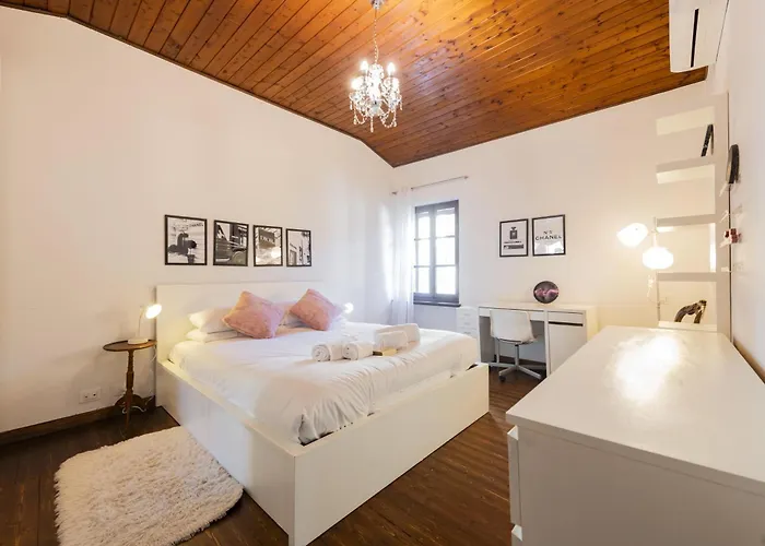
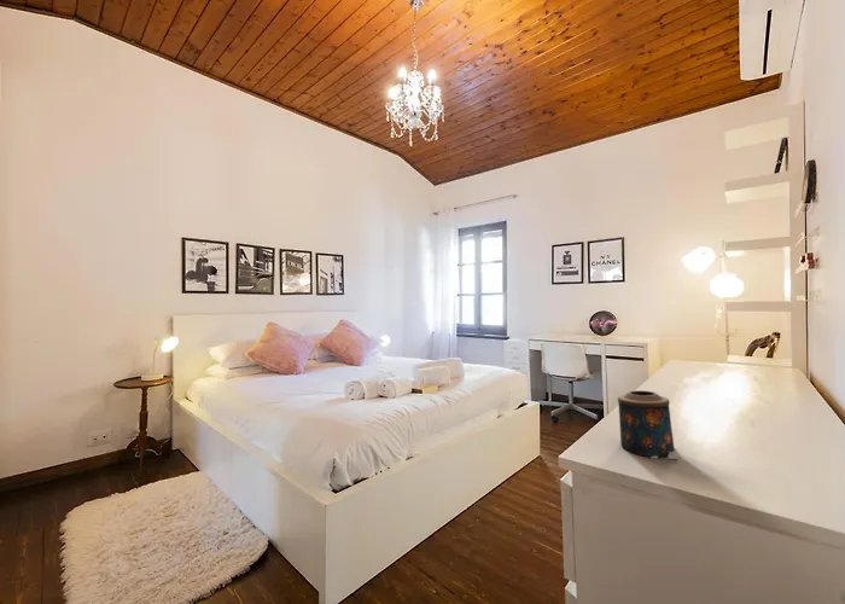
+ candle (651, 419)
